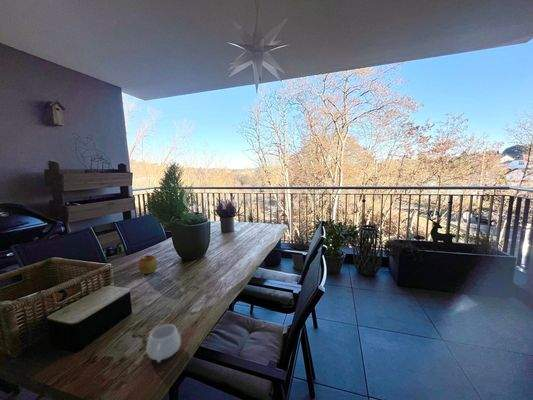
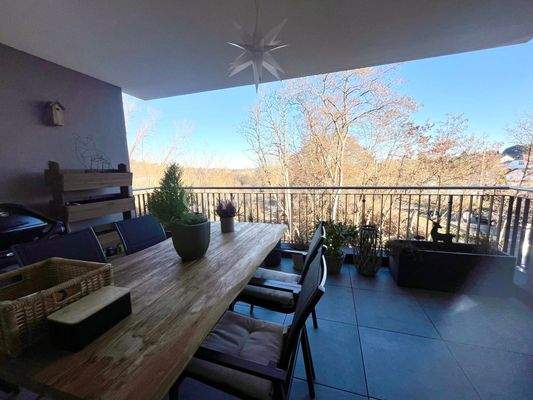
- mug (162, 343)
- apple (147, 263)
